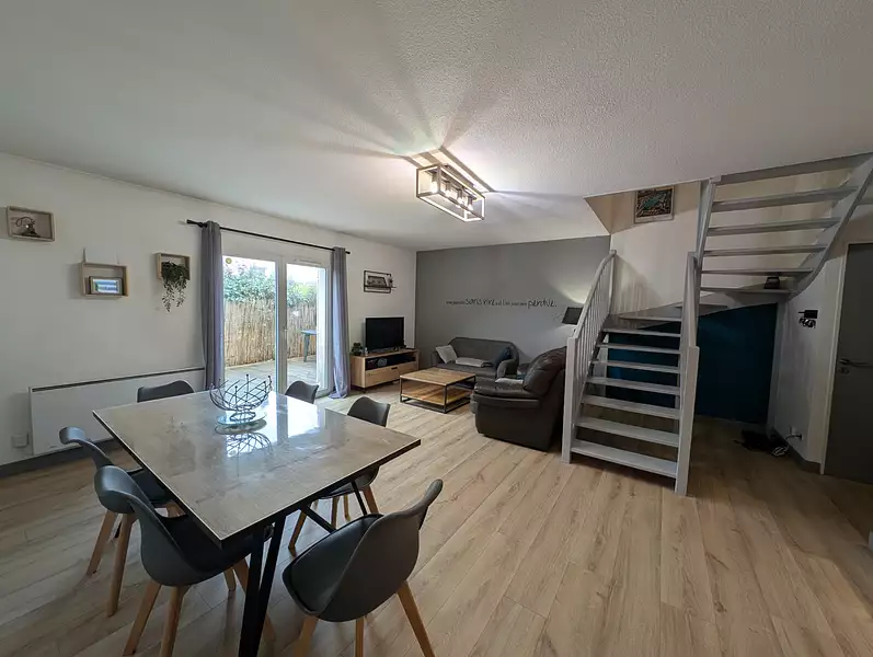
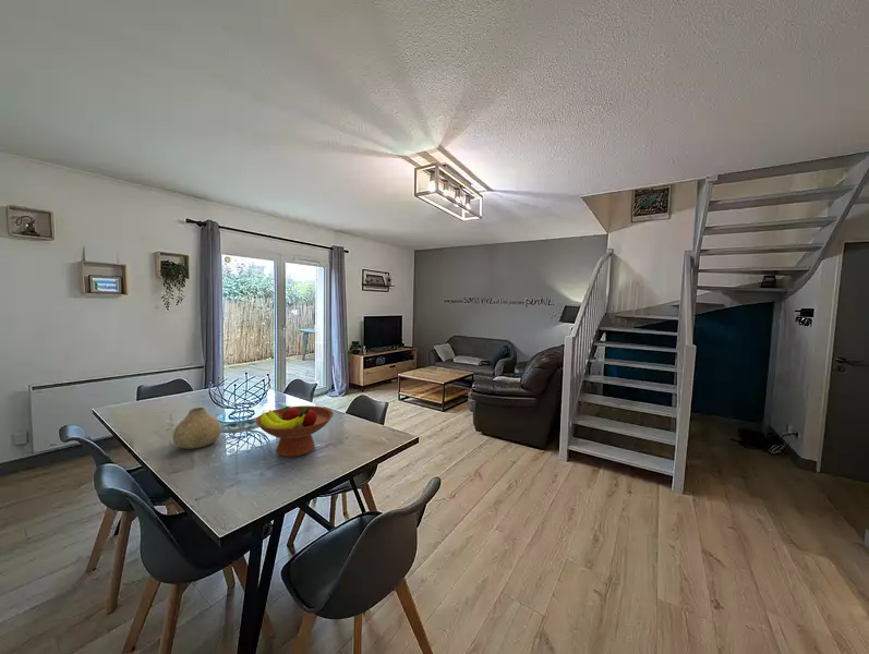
+ fruit bowl (295, 426)
+ vase (197, 426)
